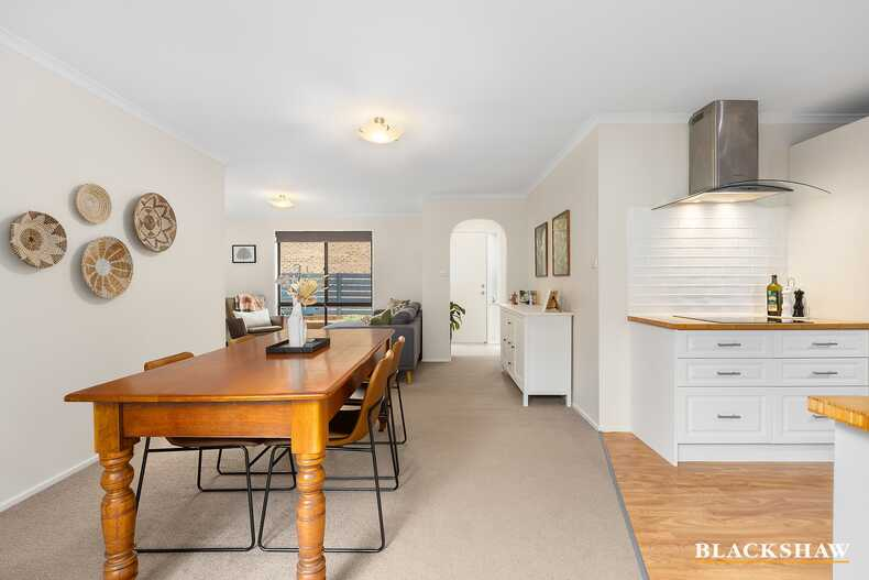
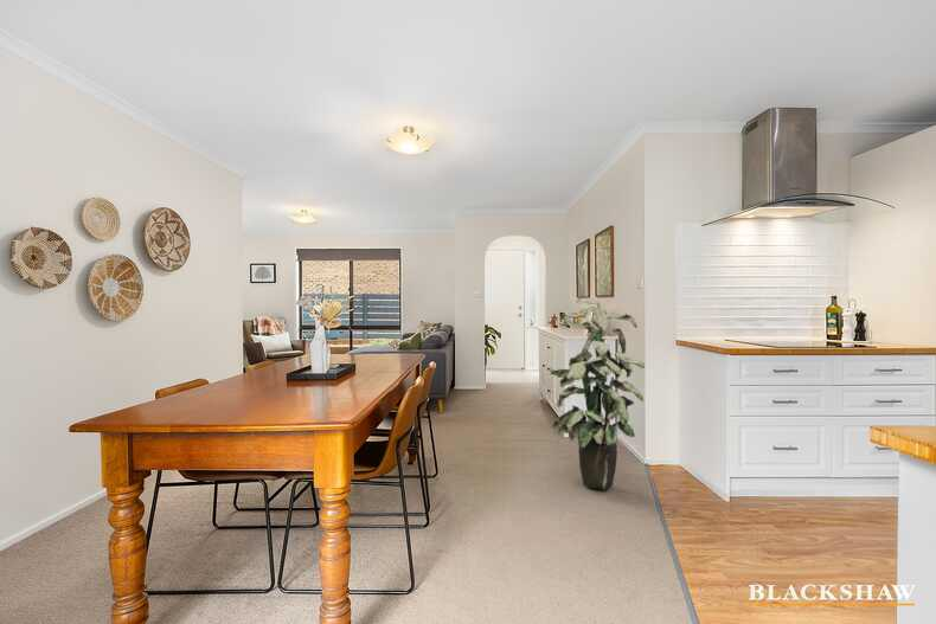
+ indoor plant (594, 391)
